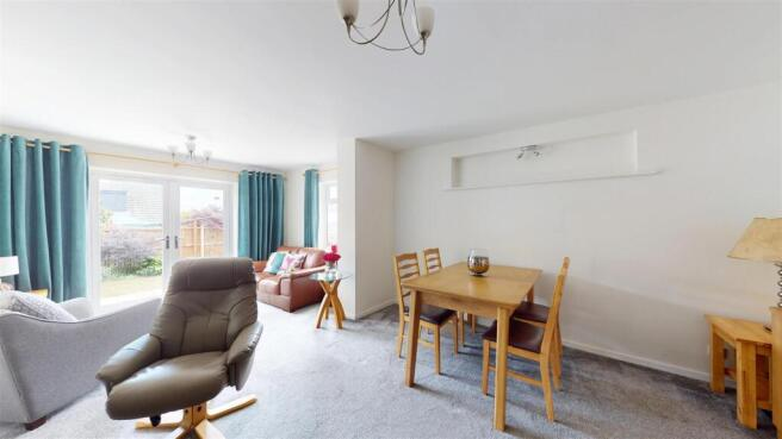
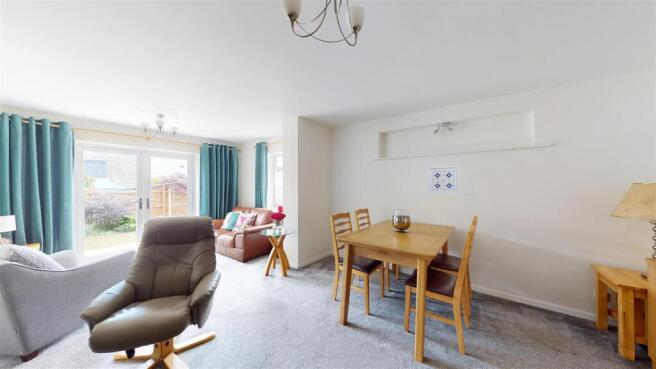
+ wall art (443, 180)
